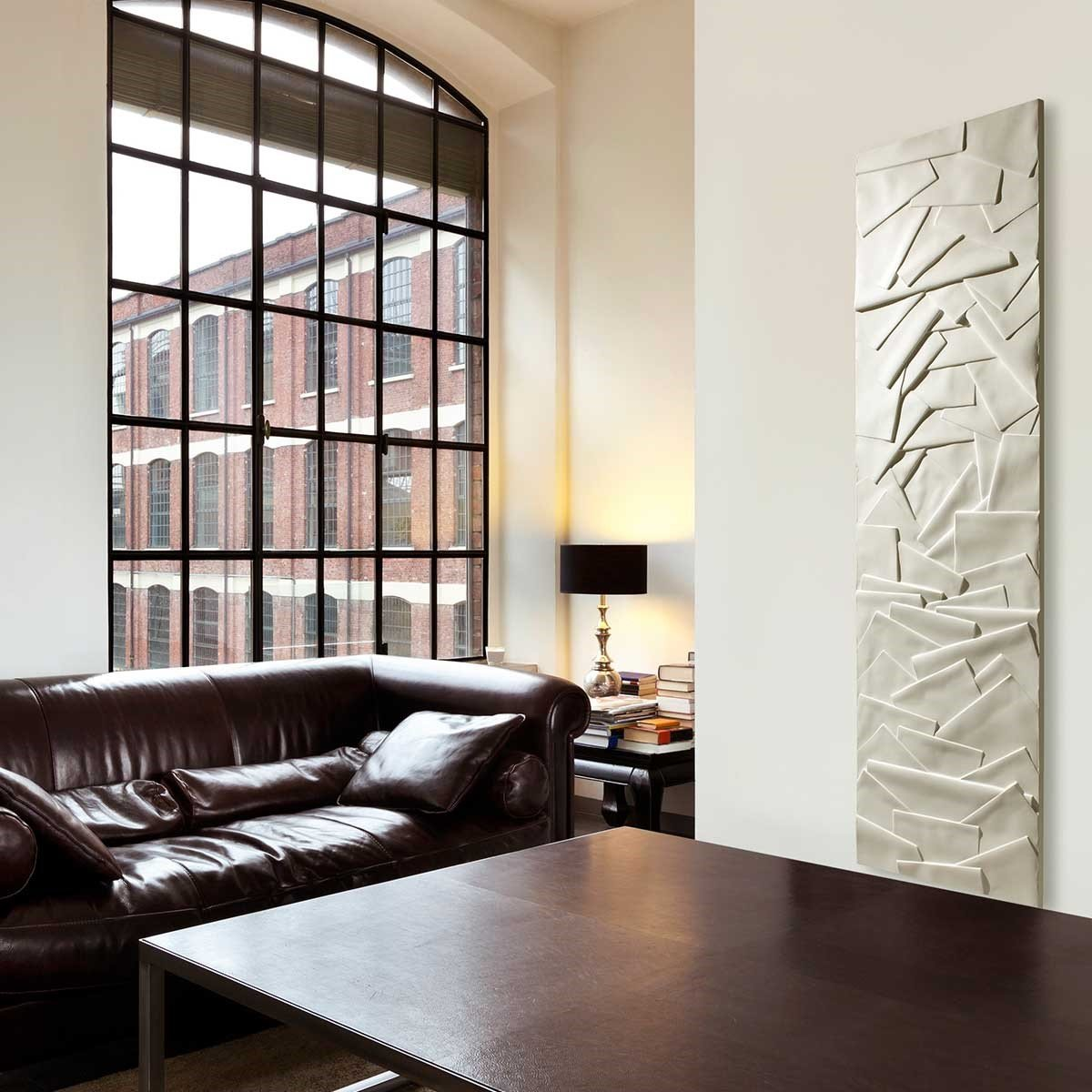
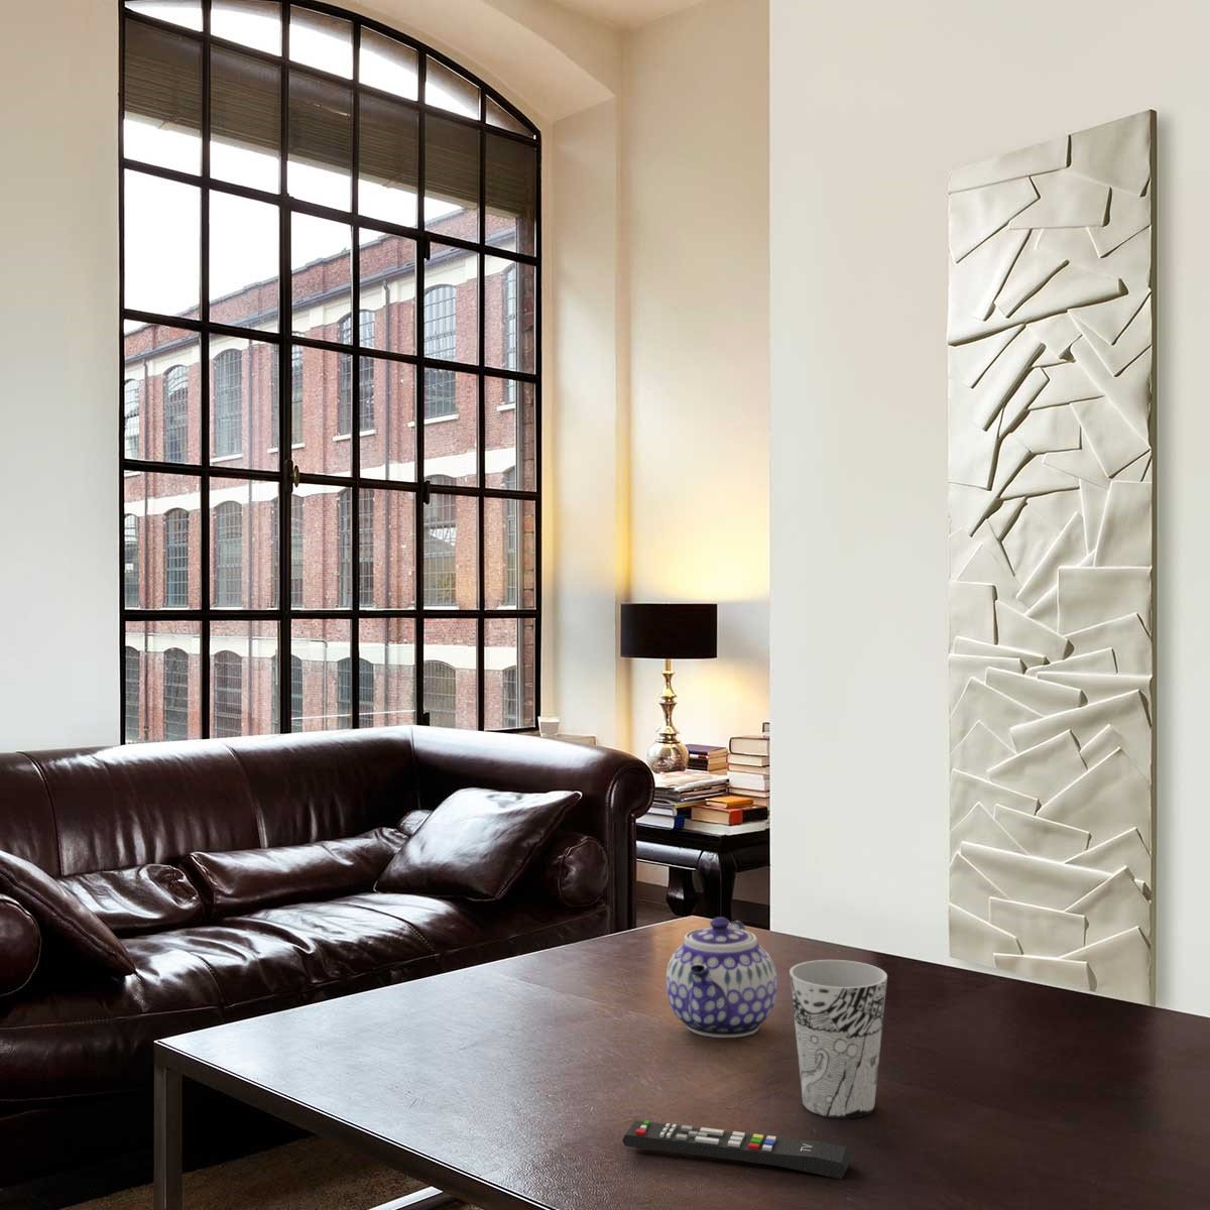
+ teapot (721, 971)
+ cup (838, 1038)
+ remote control (735, 1147)
